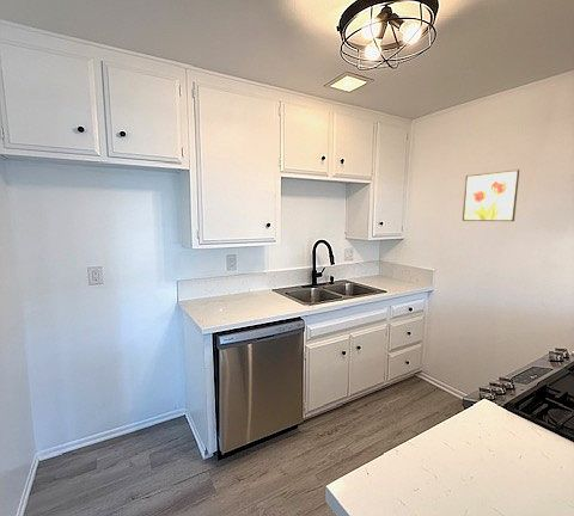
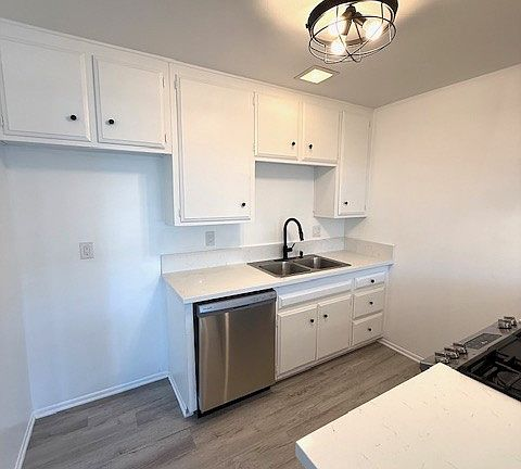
- wall art (489, 197)
